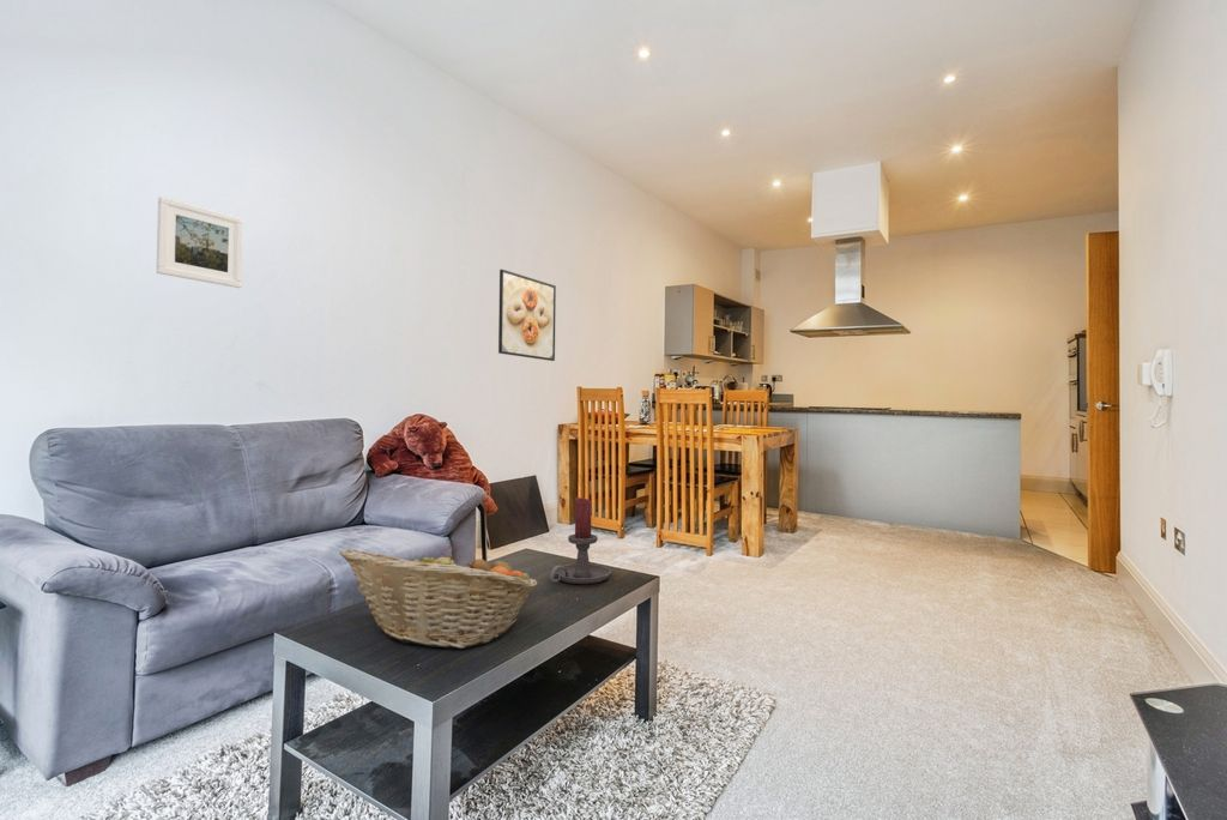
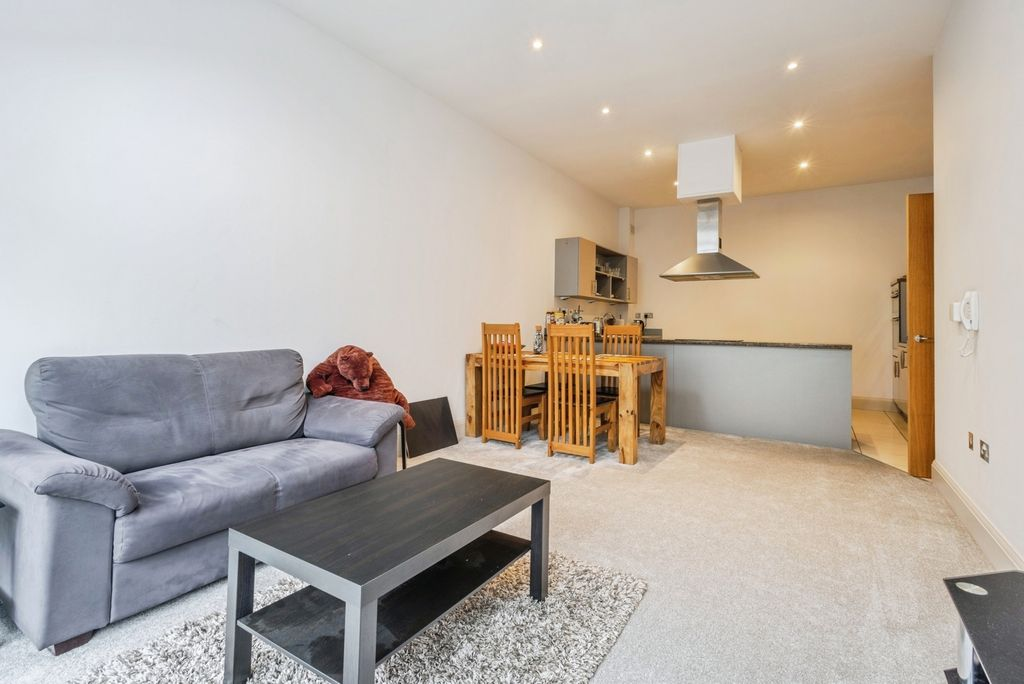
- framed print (201, 245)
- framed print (528, 316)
- fruit basket (440, 584)
- candle holder (576, 538)
